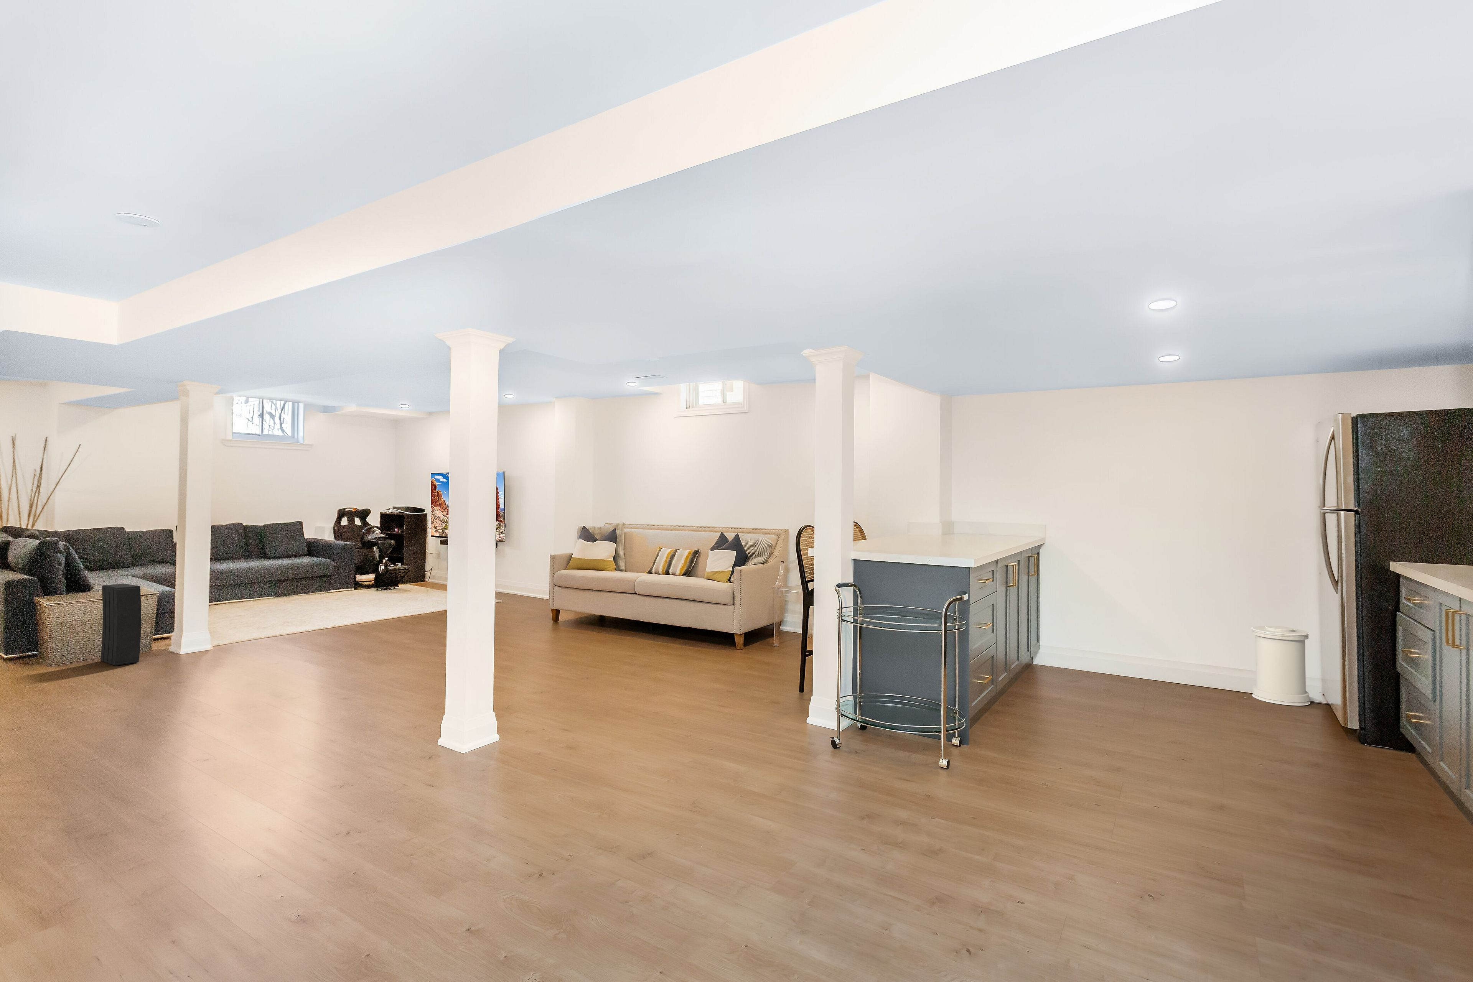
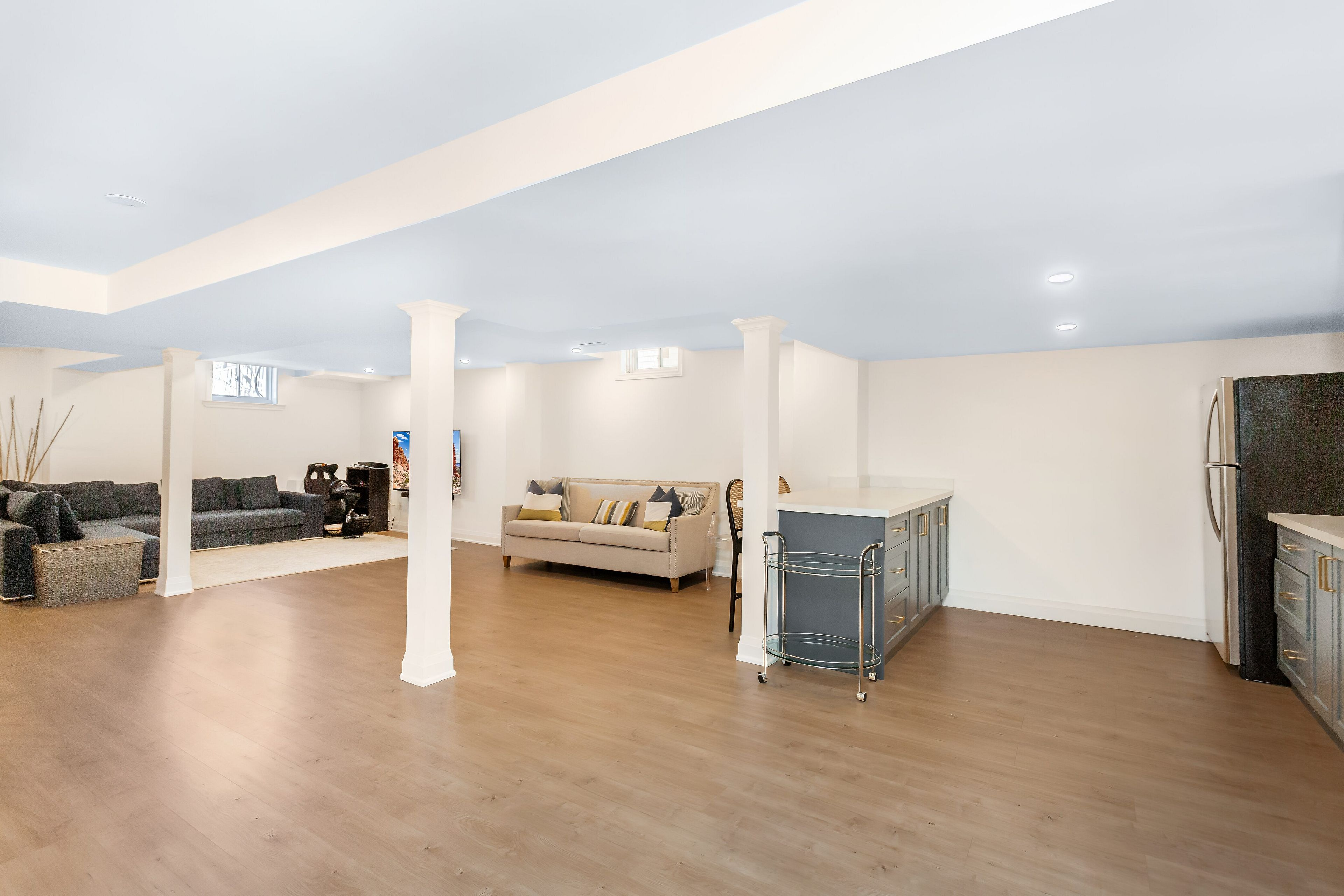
- speaker (121, 624)
- trash can (1280, 663)
